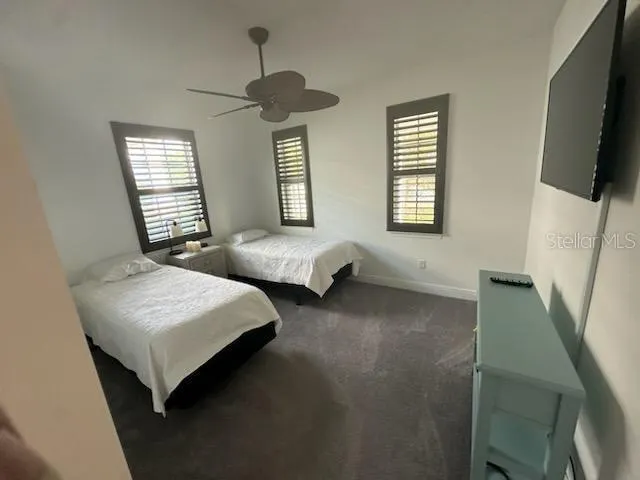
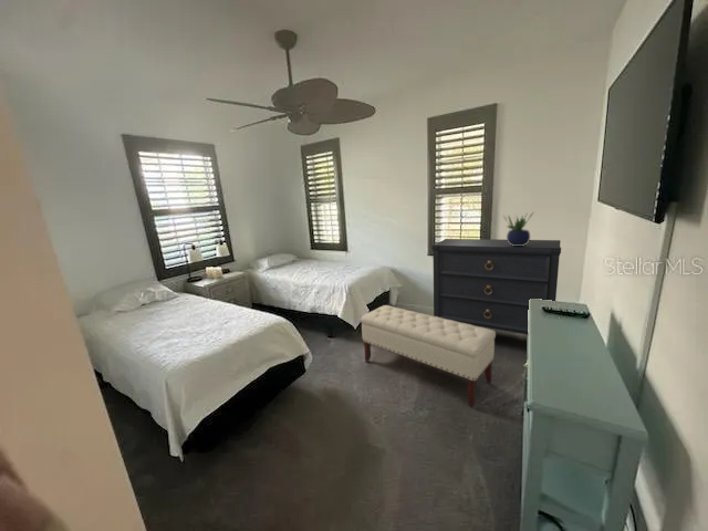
+ dresser (491, 292)
+ potted plant (516, 228)
+ bench (423, 346)
